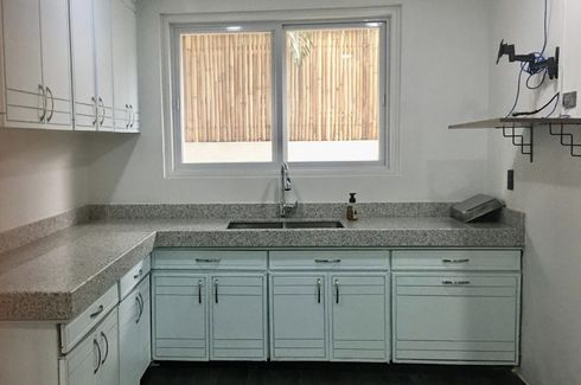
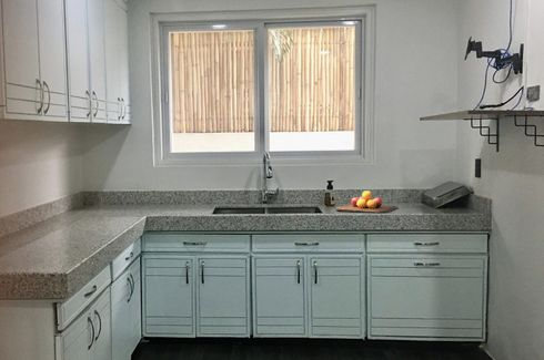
+ chopping board (366, 199)
